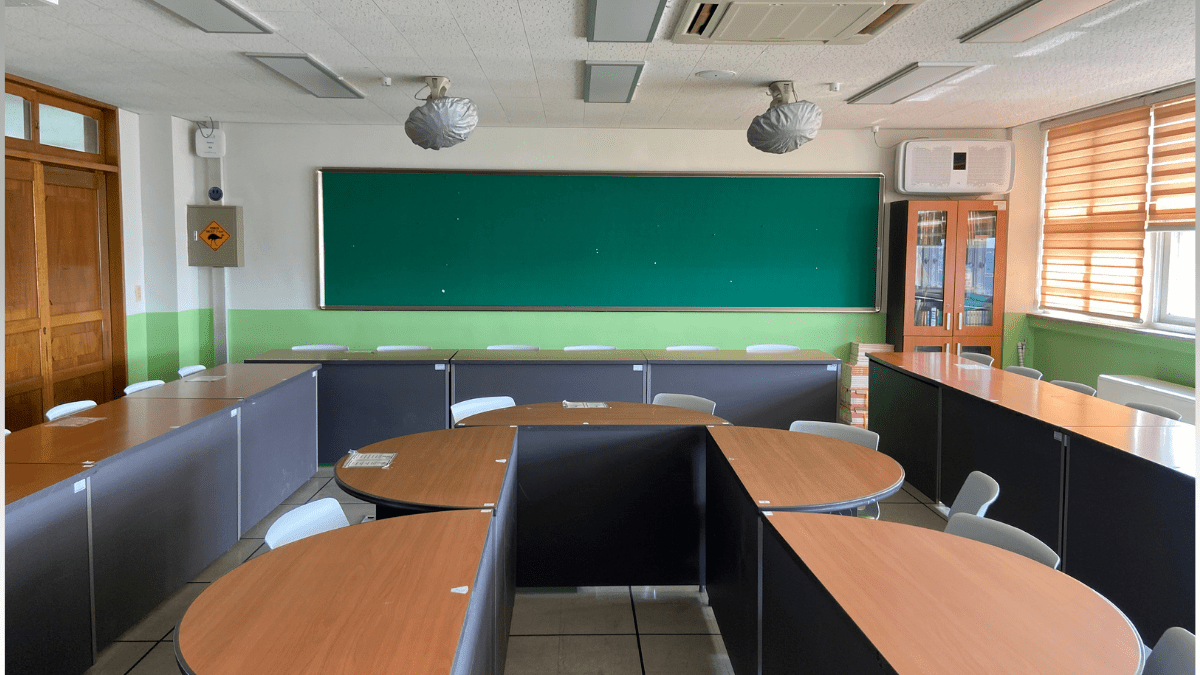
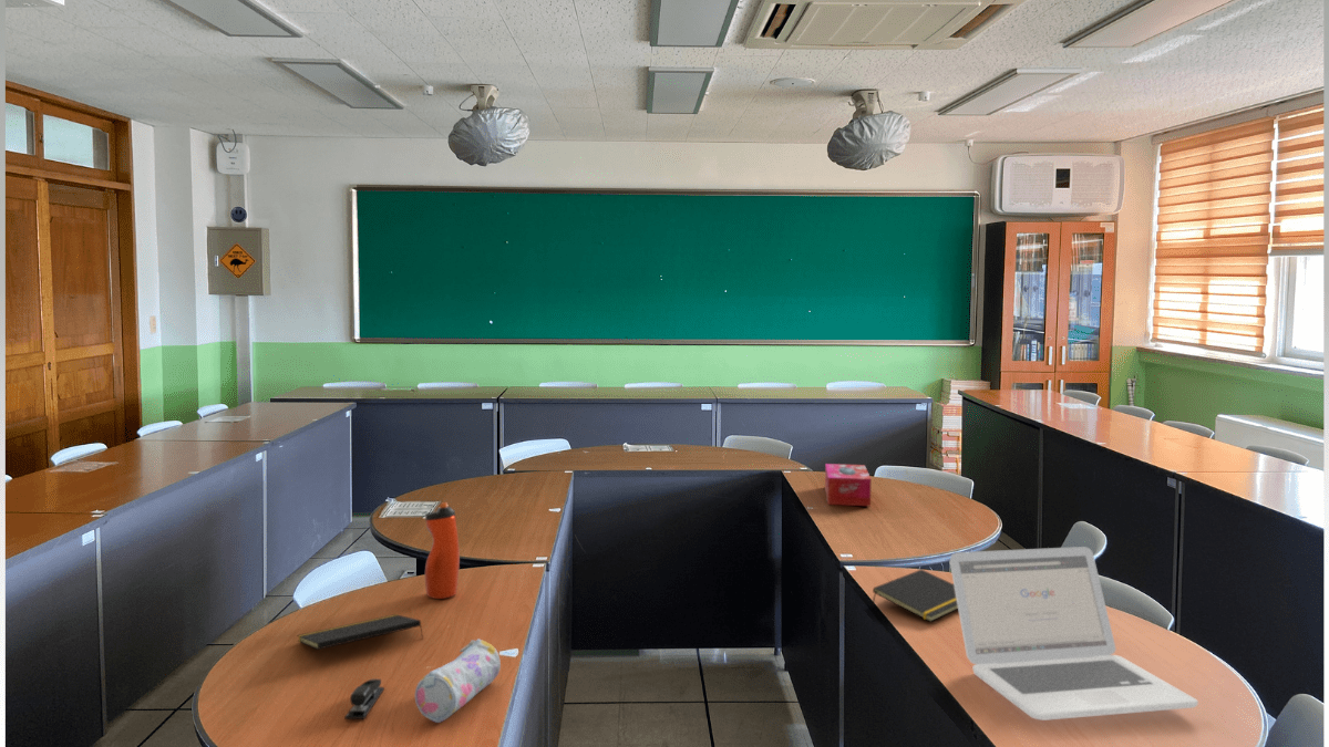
+ notepad (925, 593)
+ laptop (1065, 626)
+ stapler (365, 694)
+ water bottle (441, 548)
+ notepad (359, 630)
+ pencil case (460, 677)
+ tissue box (846, 484)
